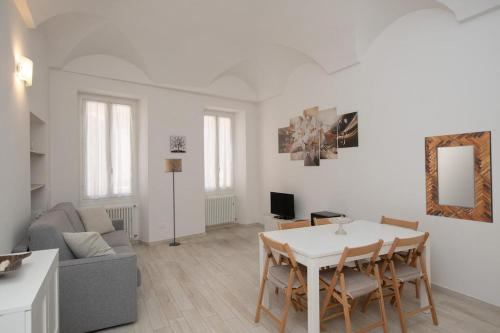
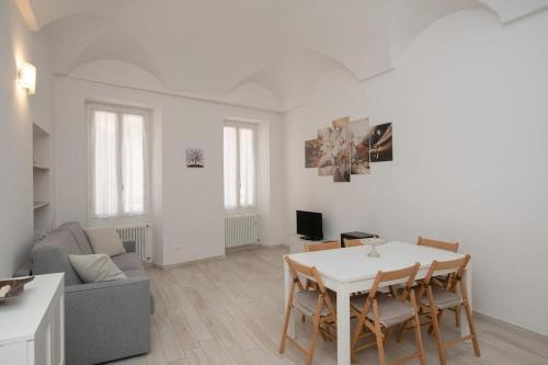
- home mirror (455, 176)
- floor lamp (173, 201)
